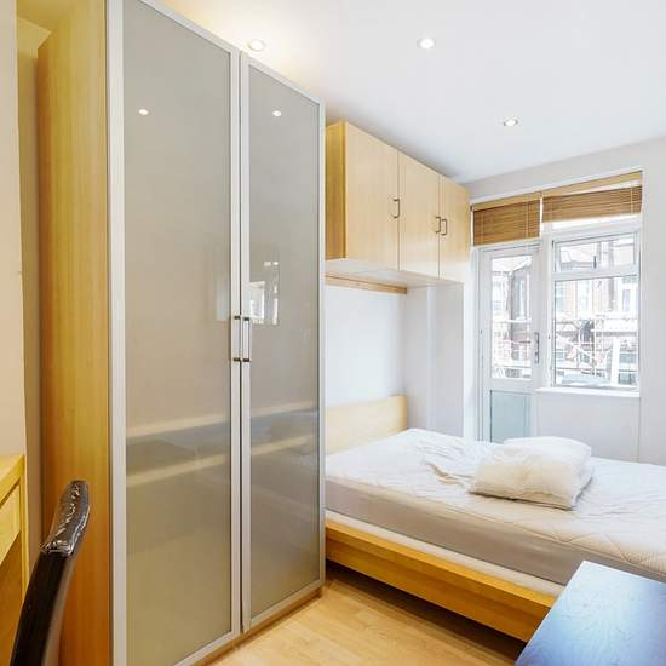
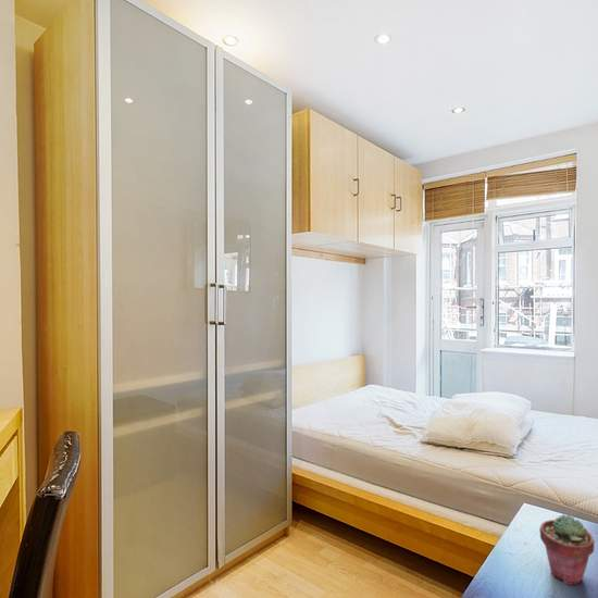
+ potted succulent (566, 544)
